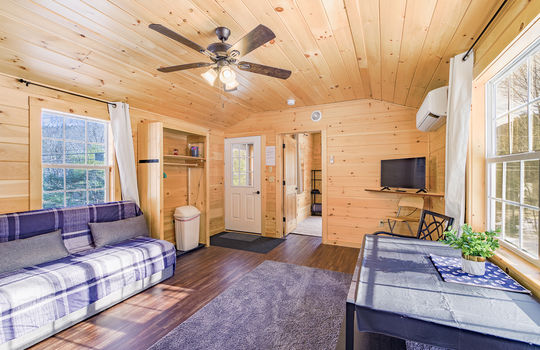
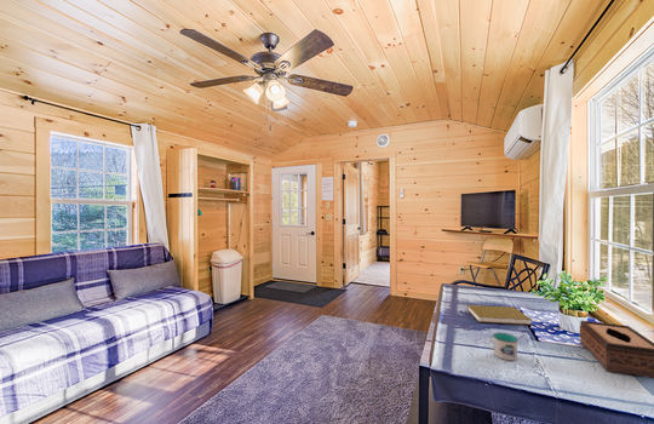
+ book (497, 314)
+ tissue box (618, 346)
+ mug (501, 345)
